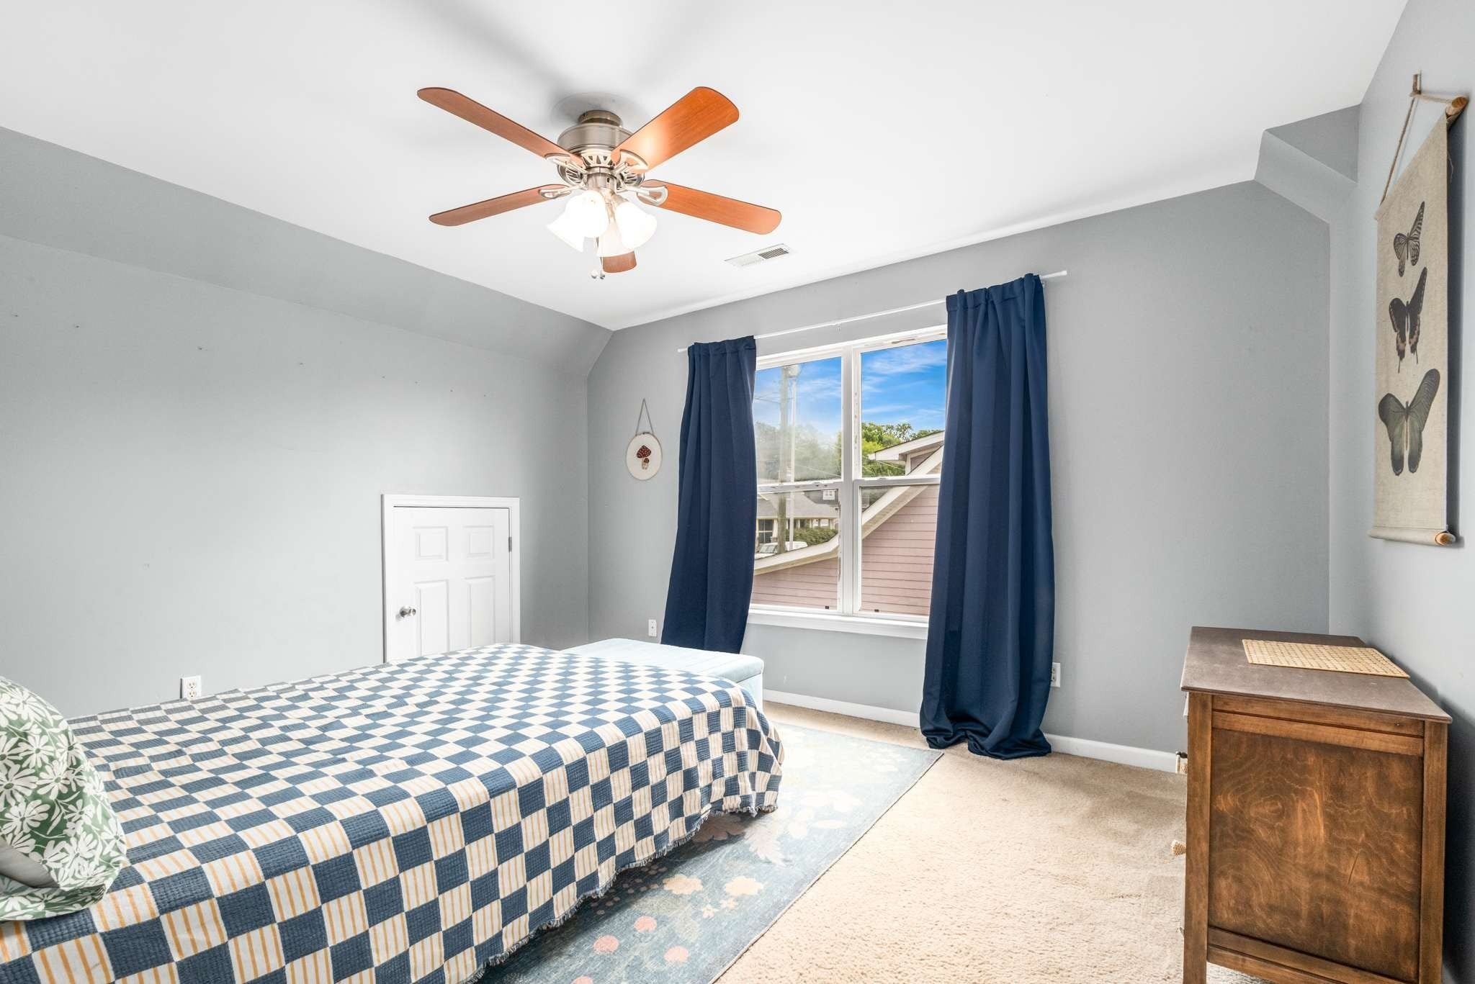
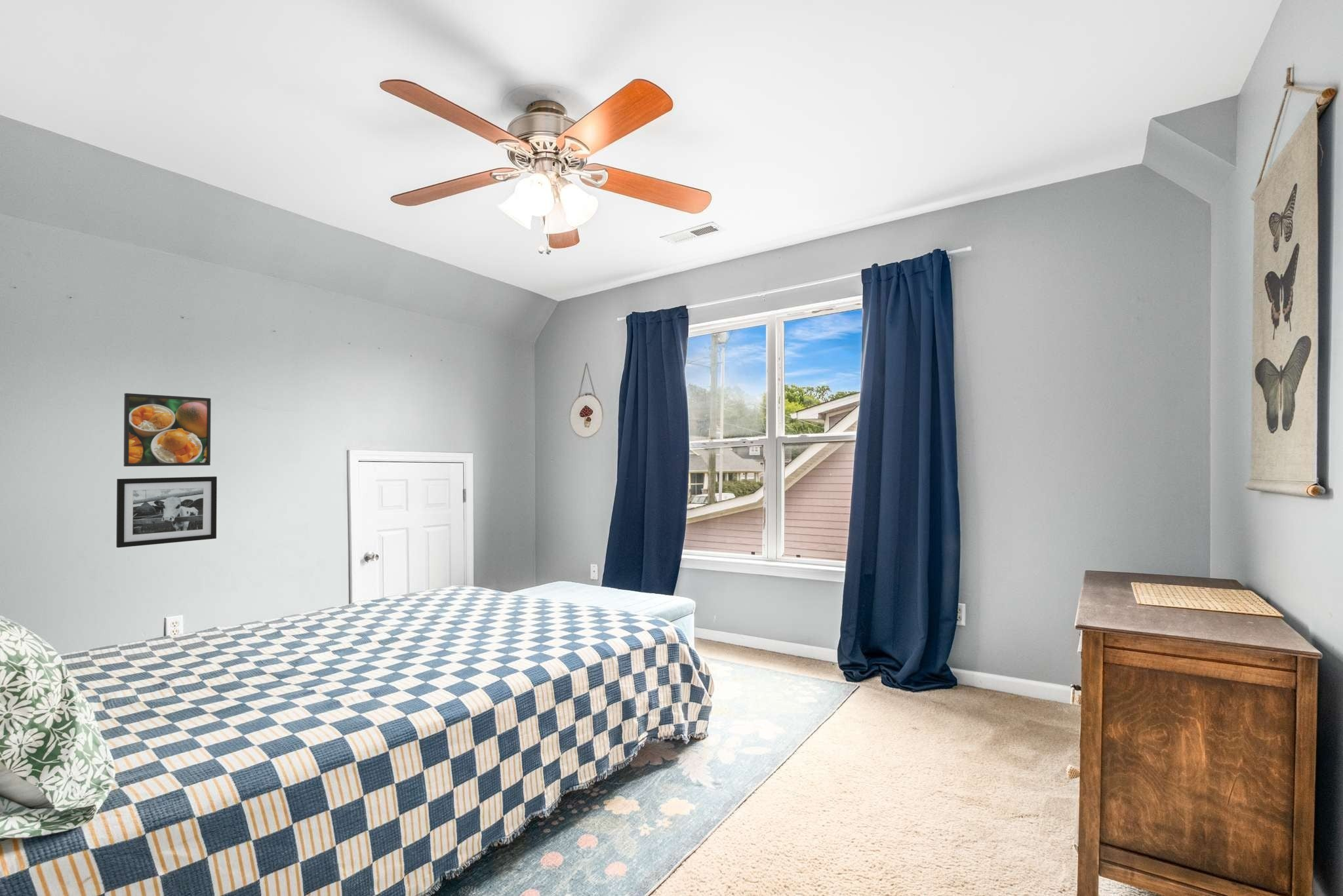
+ picture frame (169, 510)
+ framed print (169, 431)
